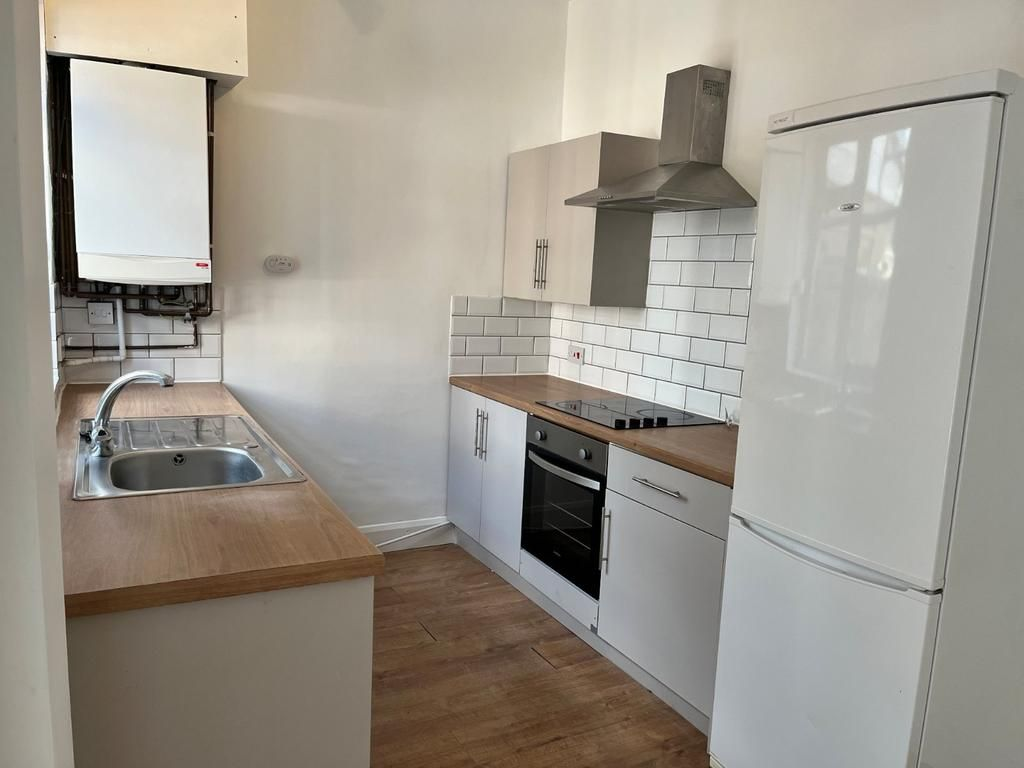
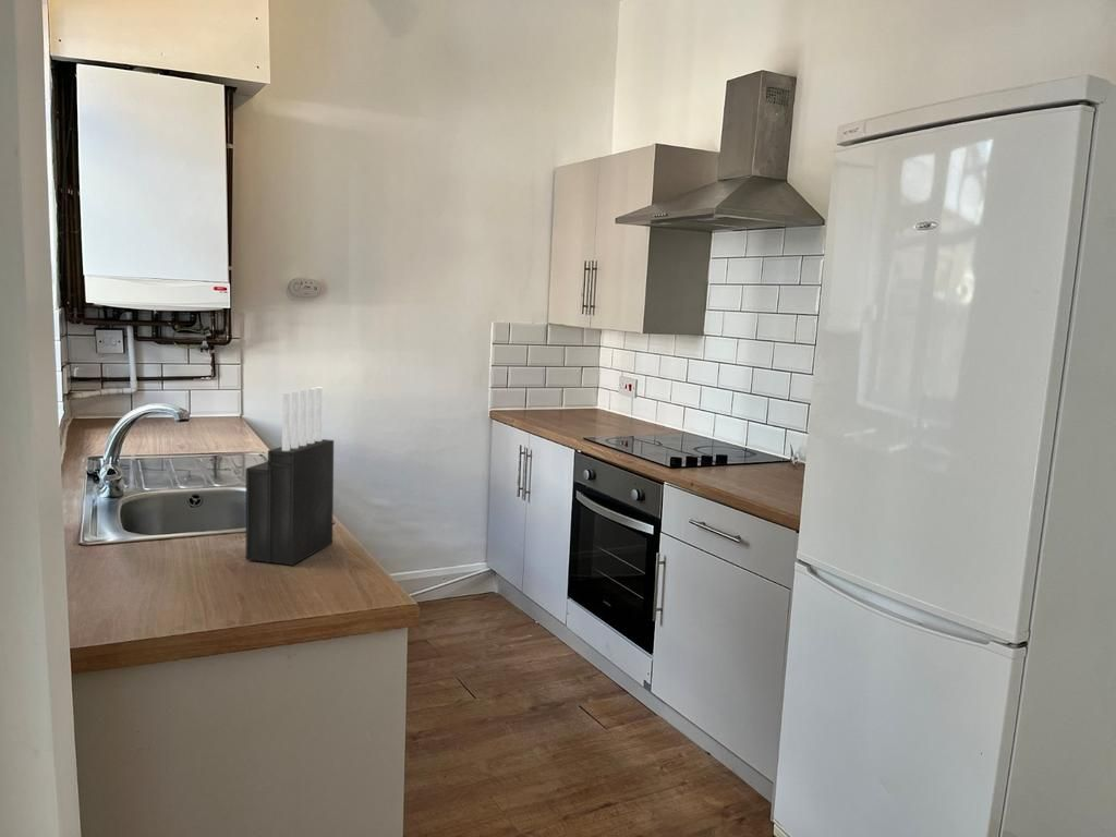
+ knife block (286, 470)
